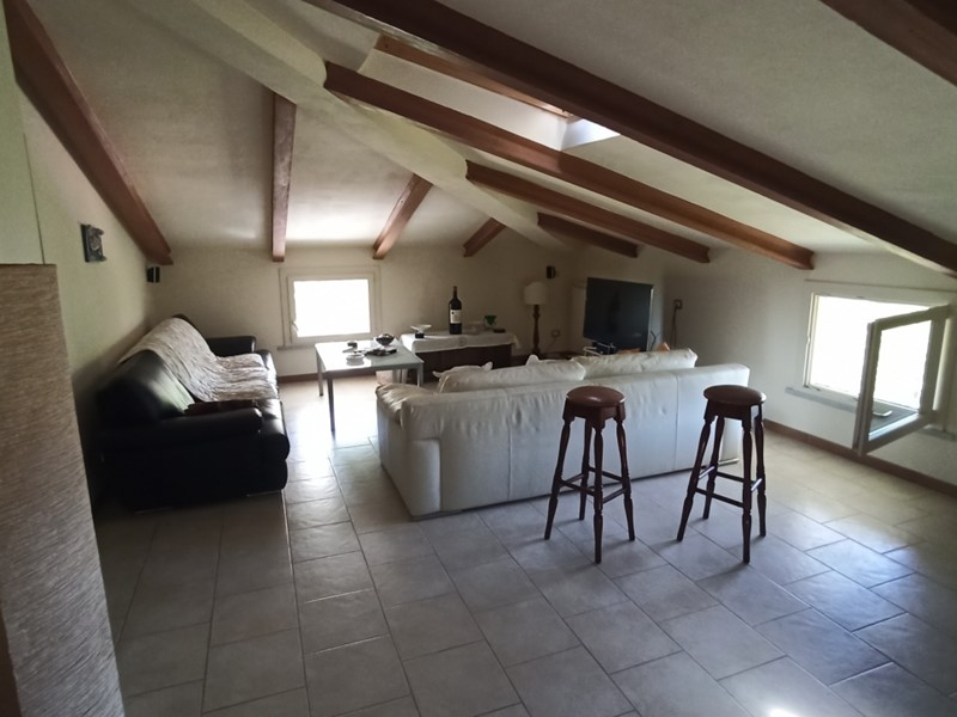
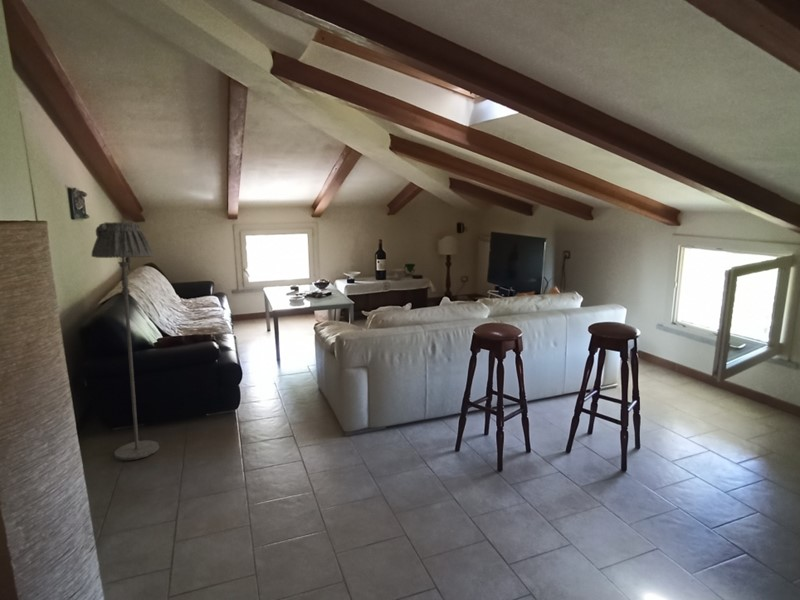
+ floor lamp (129, 340)
